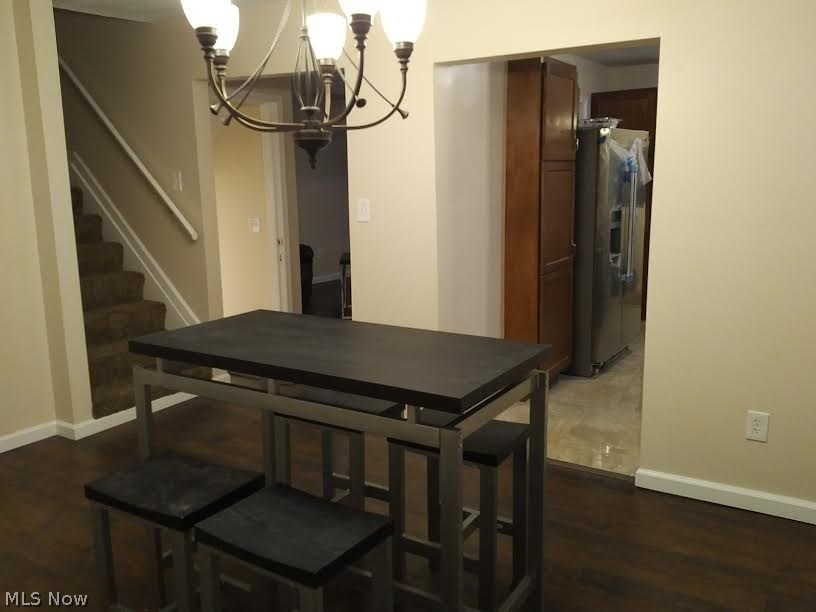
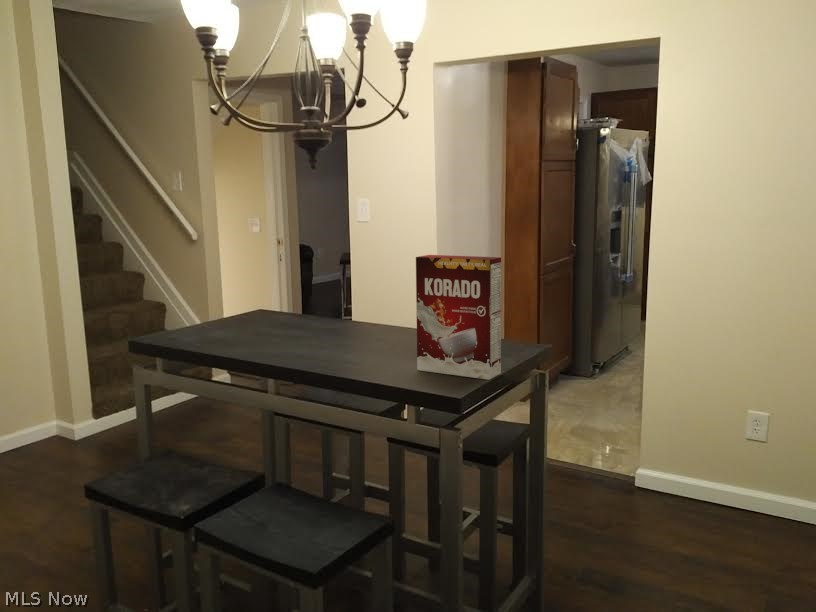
+ cereal box (458, 315)
